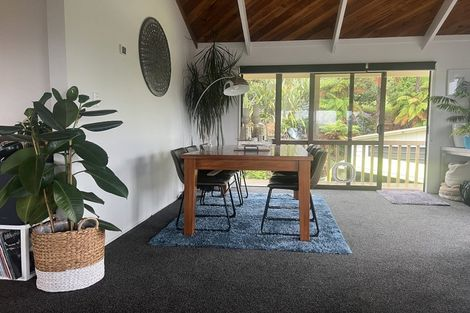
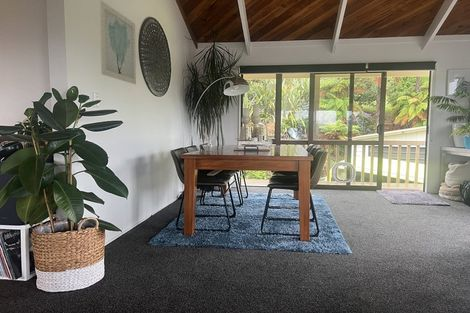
+ wall art (119, 46)
